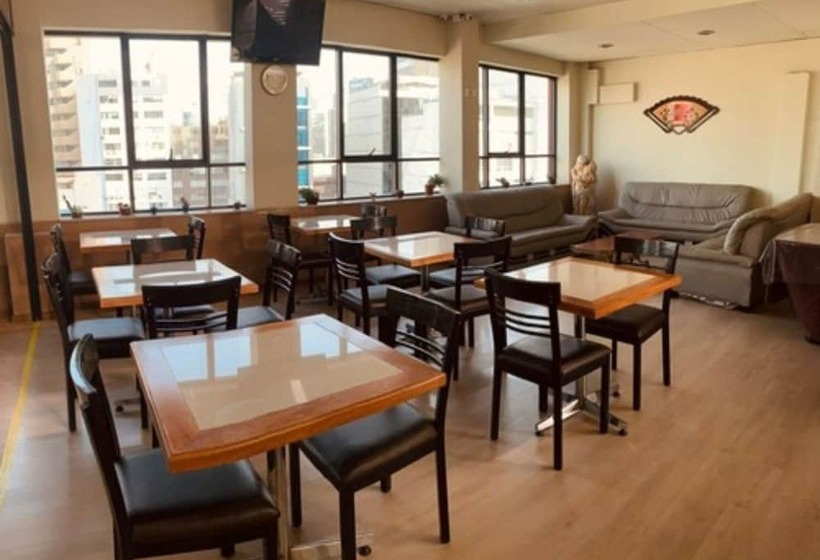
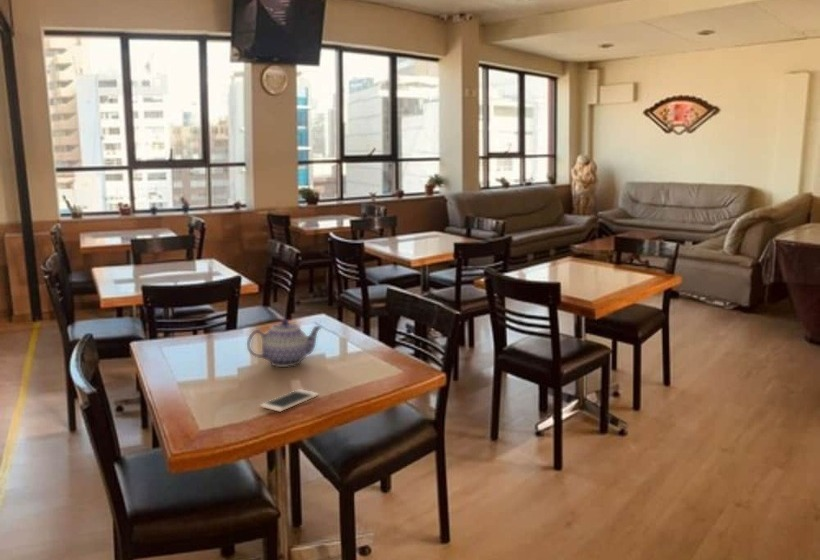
+ cell phone (290, 399)
+ teapot (285, 340)
